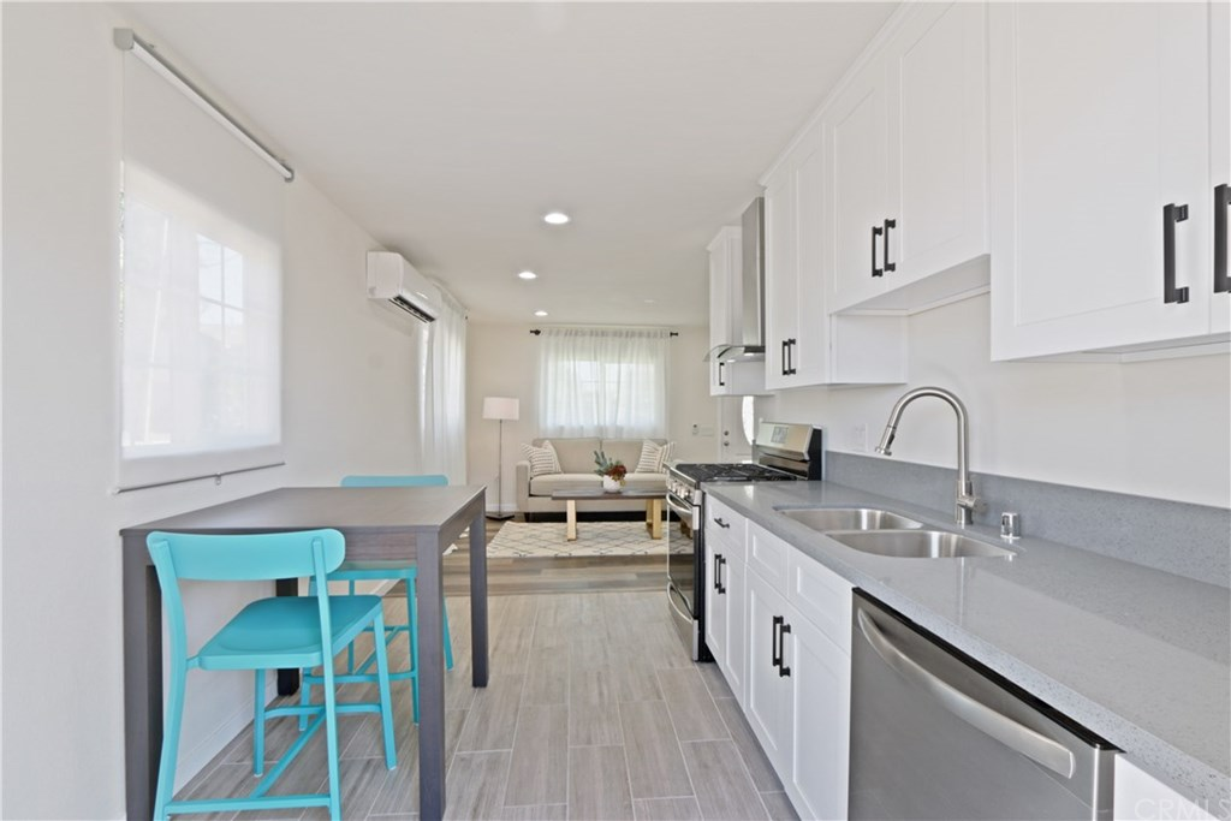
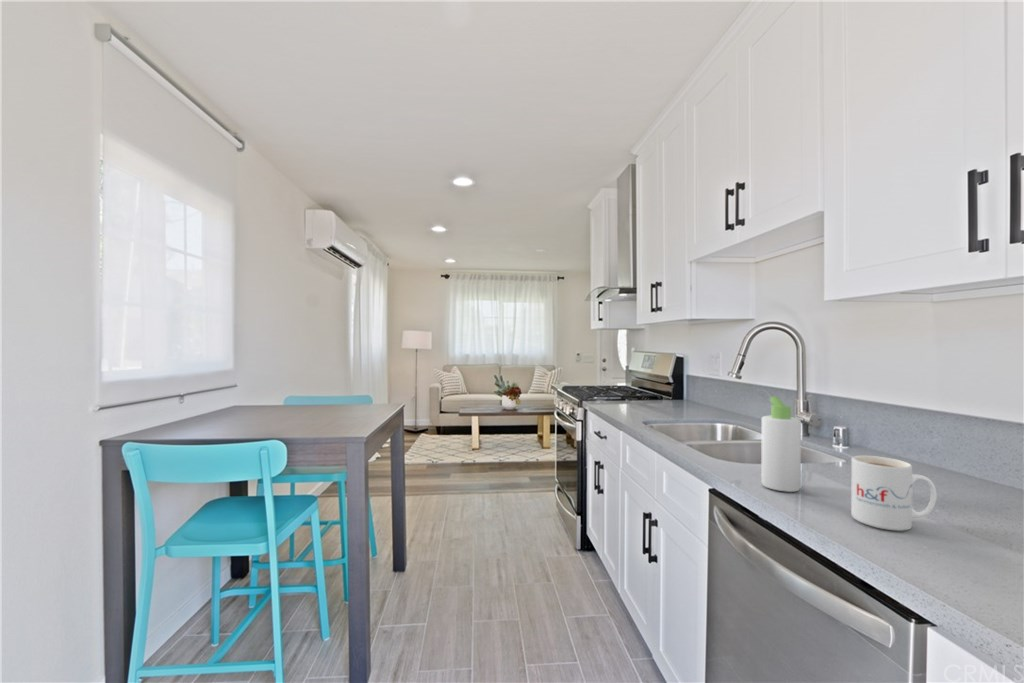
+ bottle (778, 438)
+ mug (892, 492)
